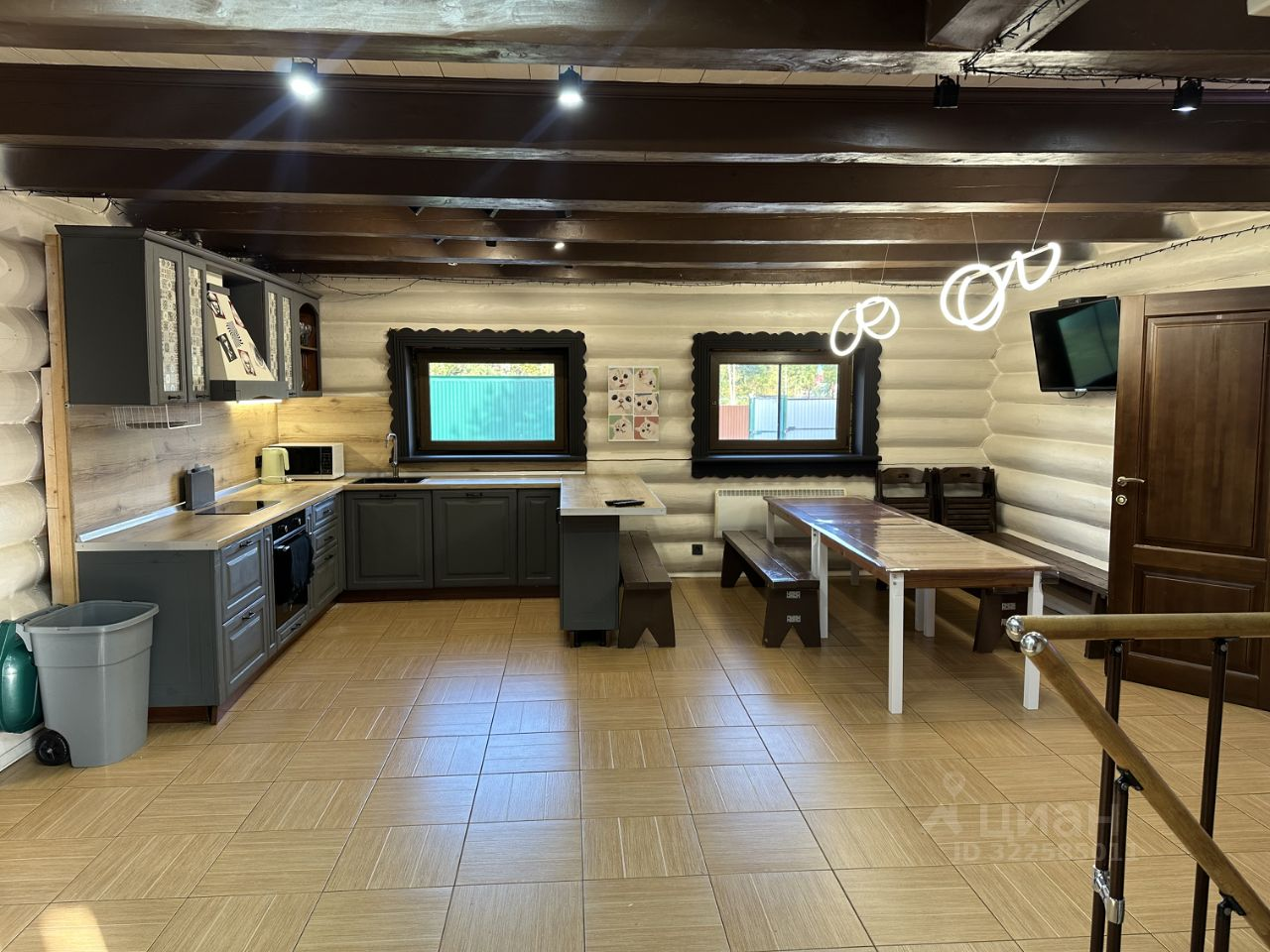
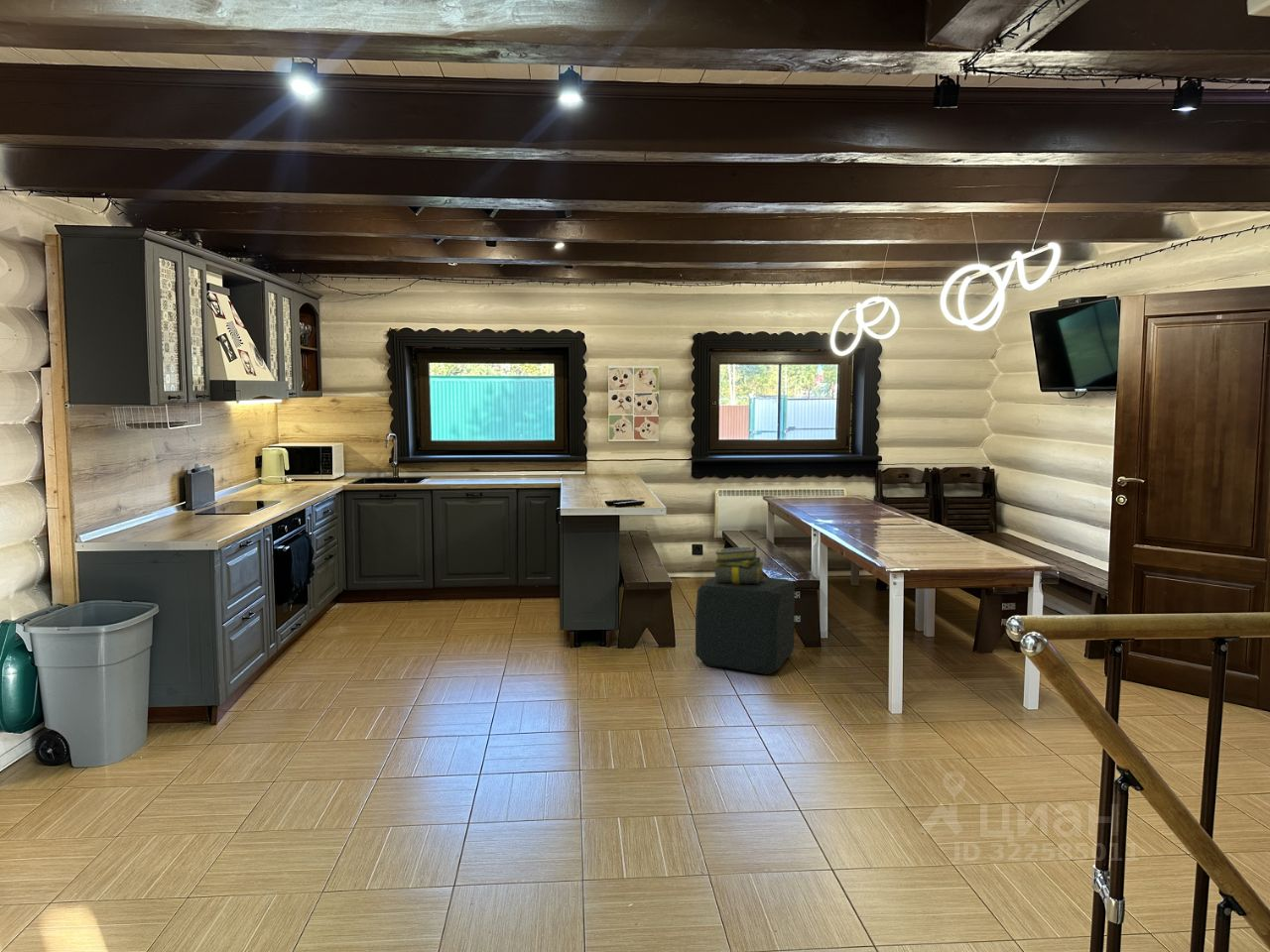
+ stack of books (737, 564)
+ pouf (745, 621)
